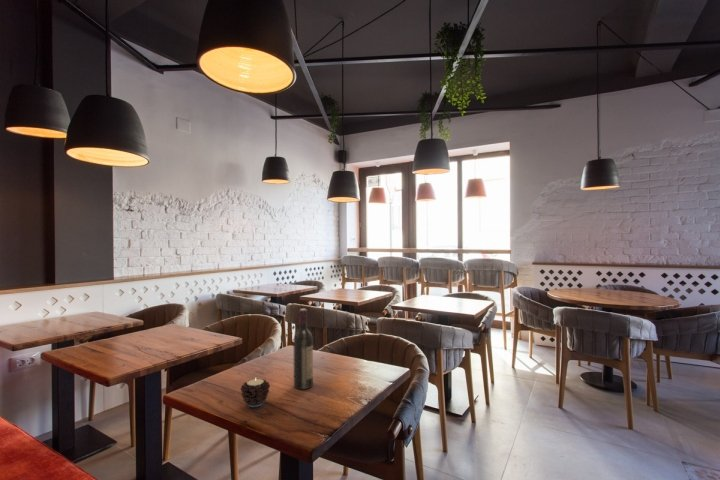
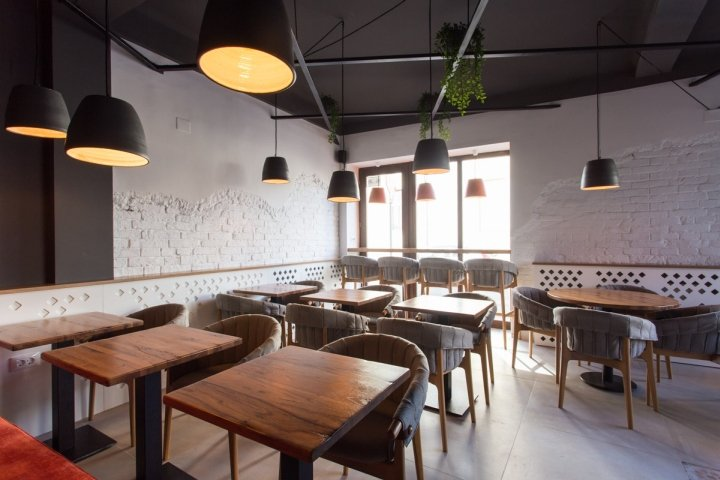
- wine bottle (303, 347)
- candle (255, 390)
